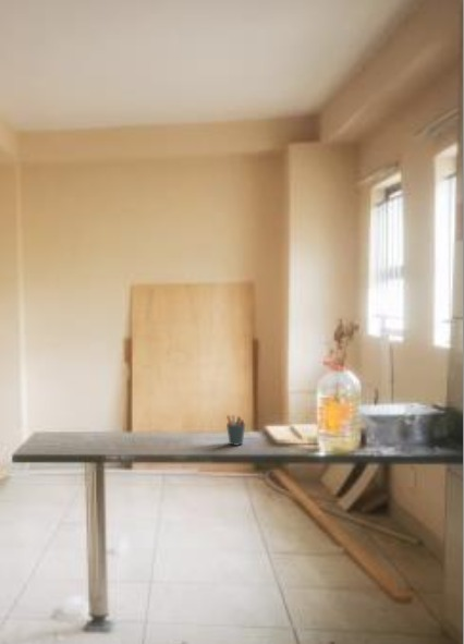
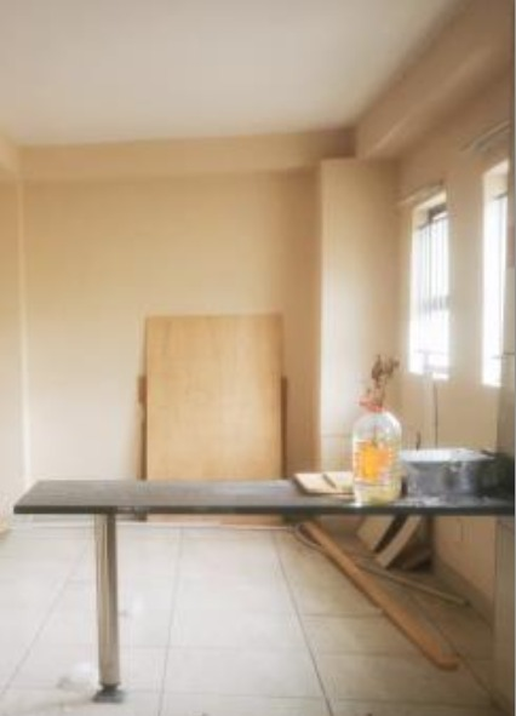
- pen holder (235, 428)
